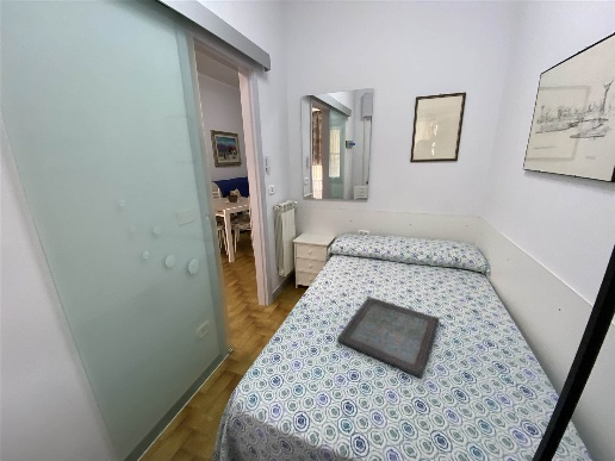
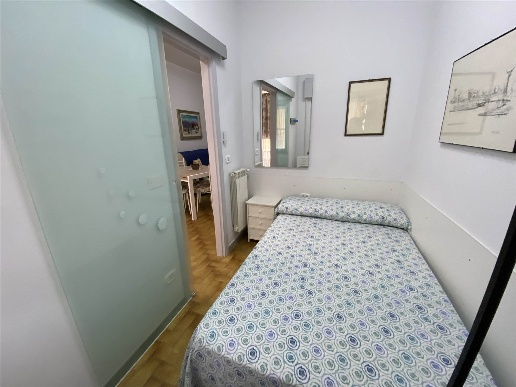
- serving tray (389, 328)
